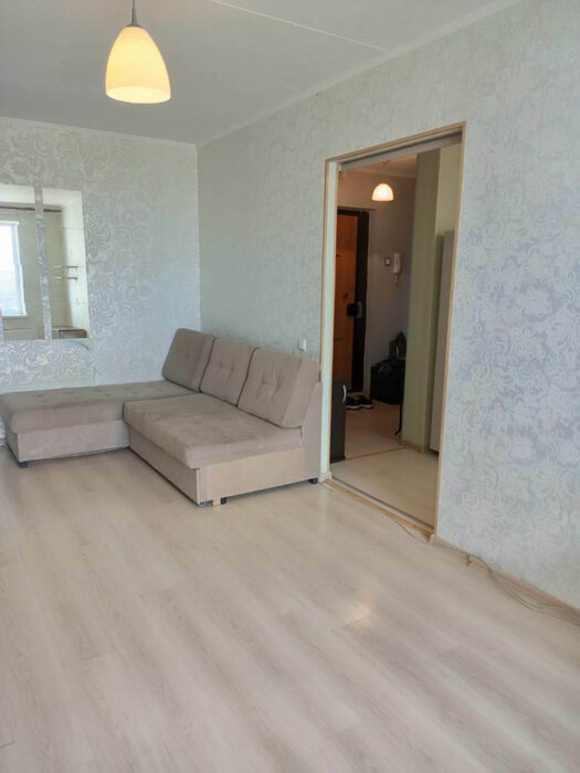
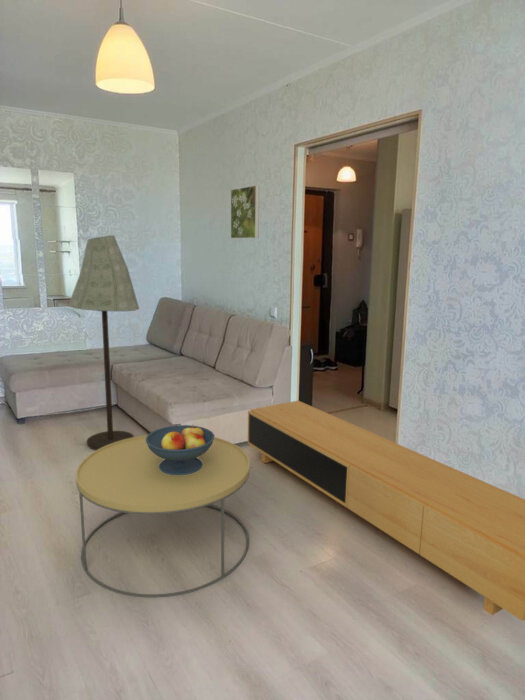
+ floor lamp (106, 342)
+ media console (373, 481)
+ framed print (244, 213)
+ fruit bowl (180, 444)
+ coffee table (166, 503)
